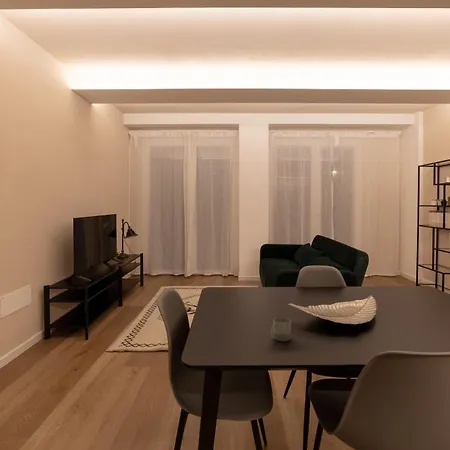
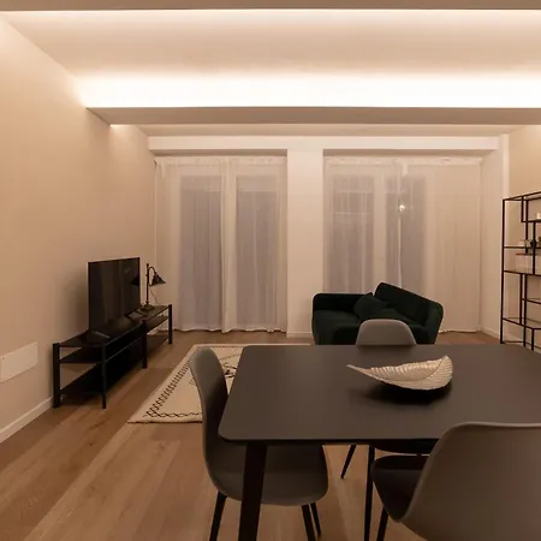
- cup (279, 329)
